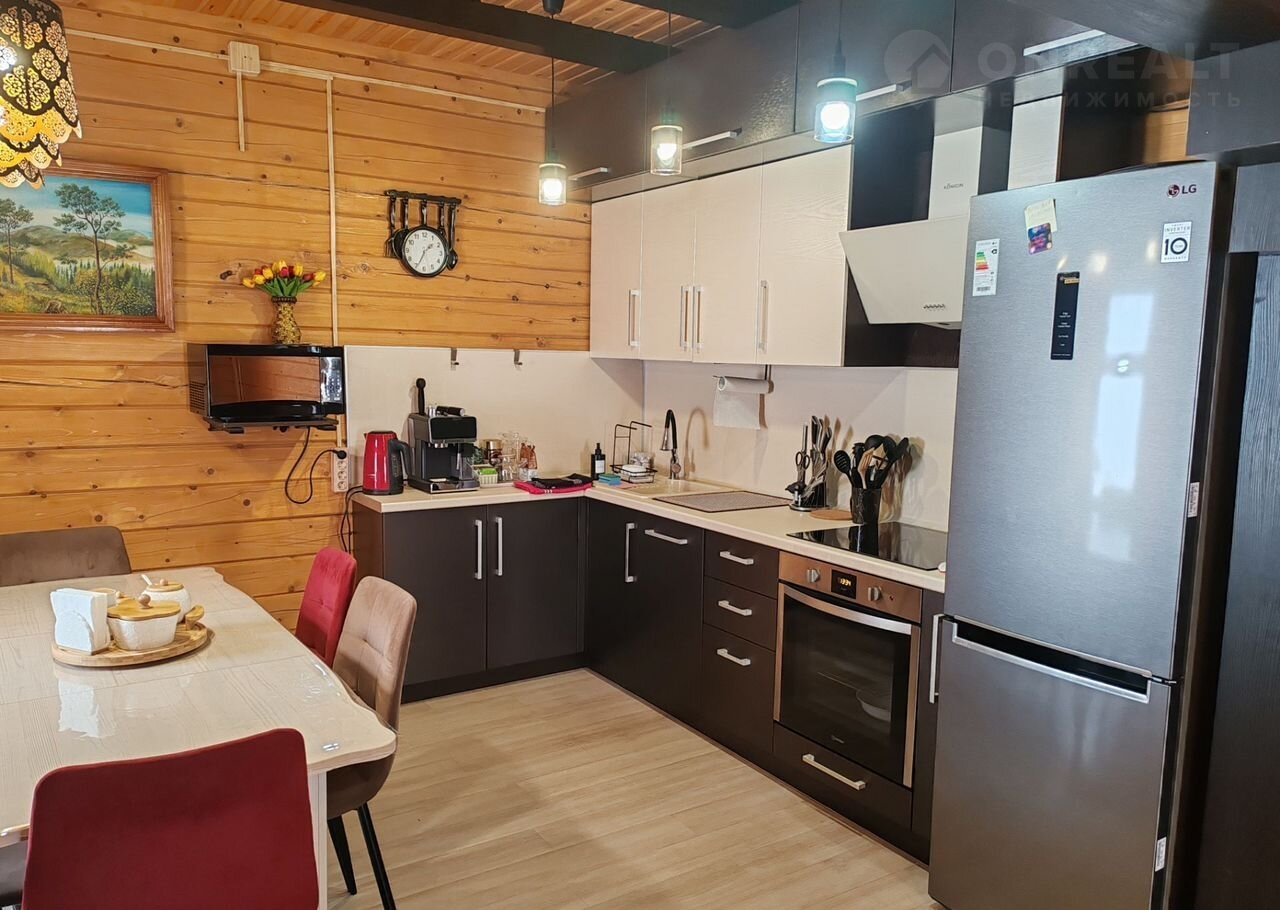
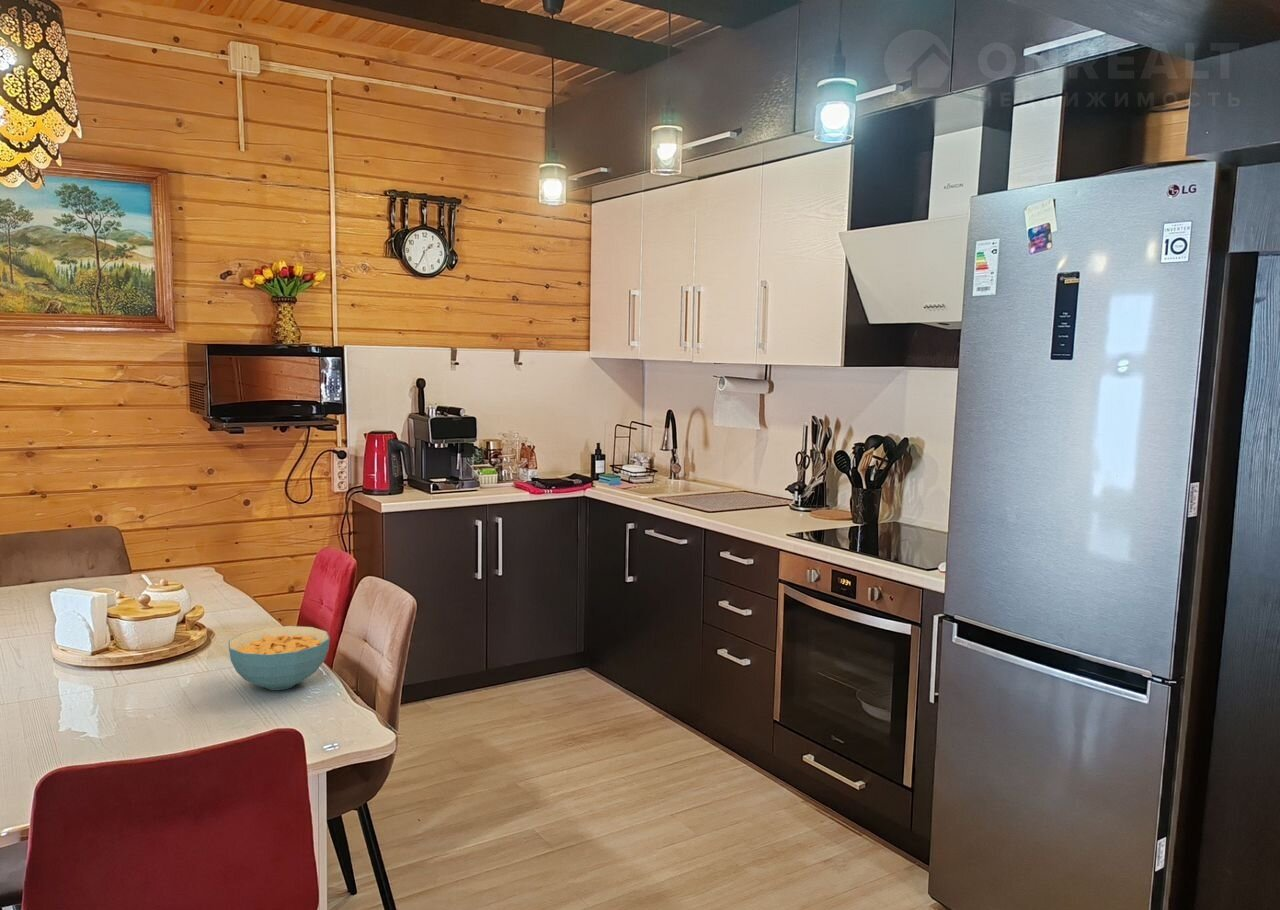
+ cereal bowl (280, 662)
